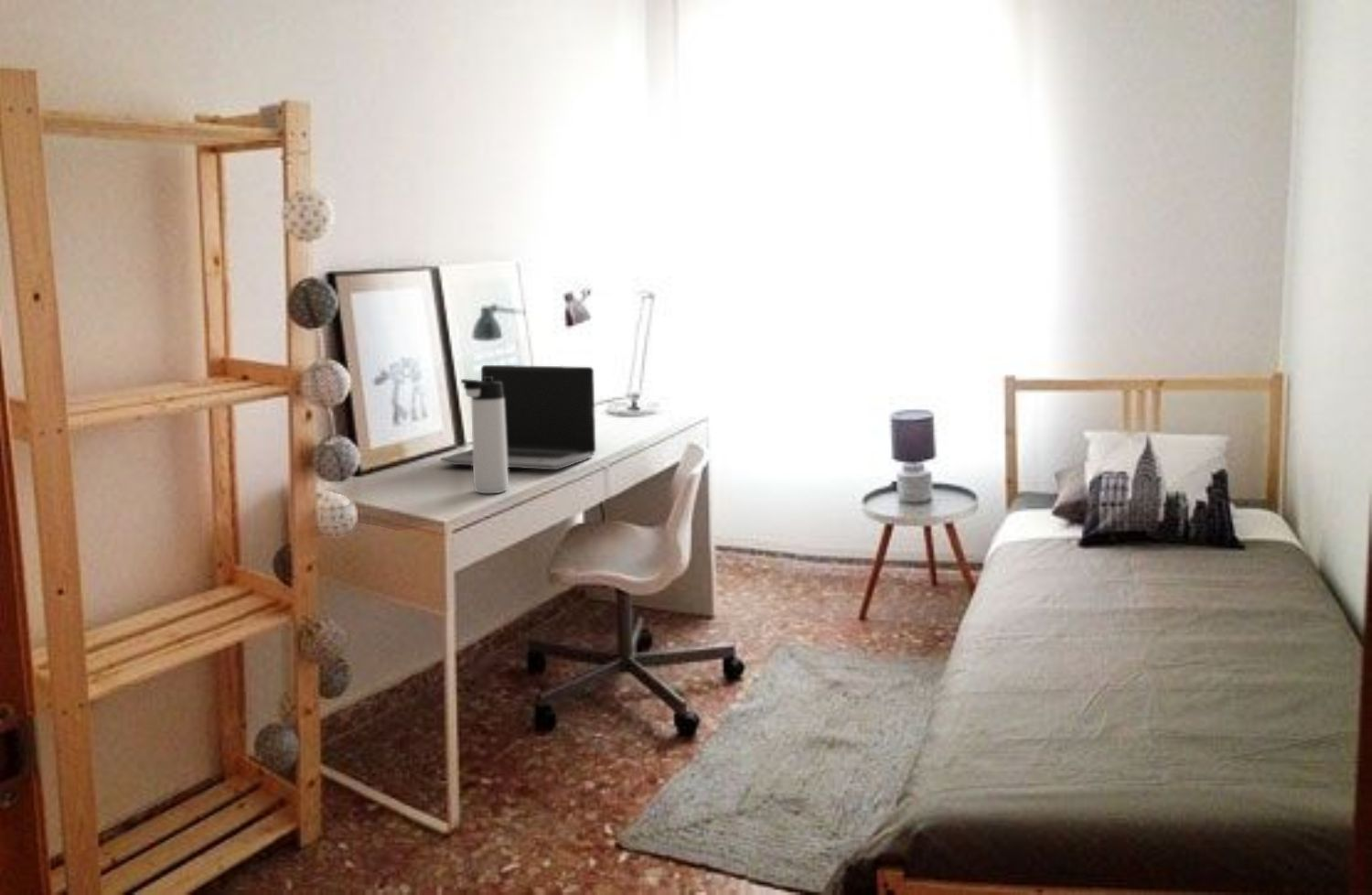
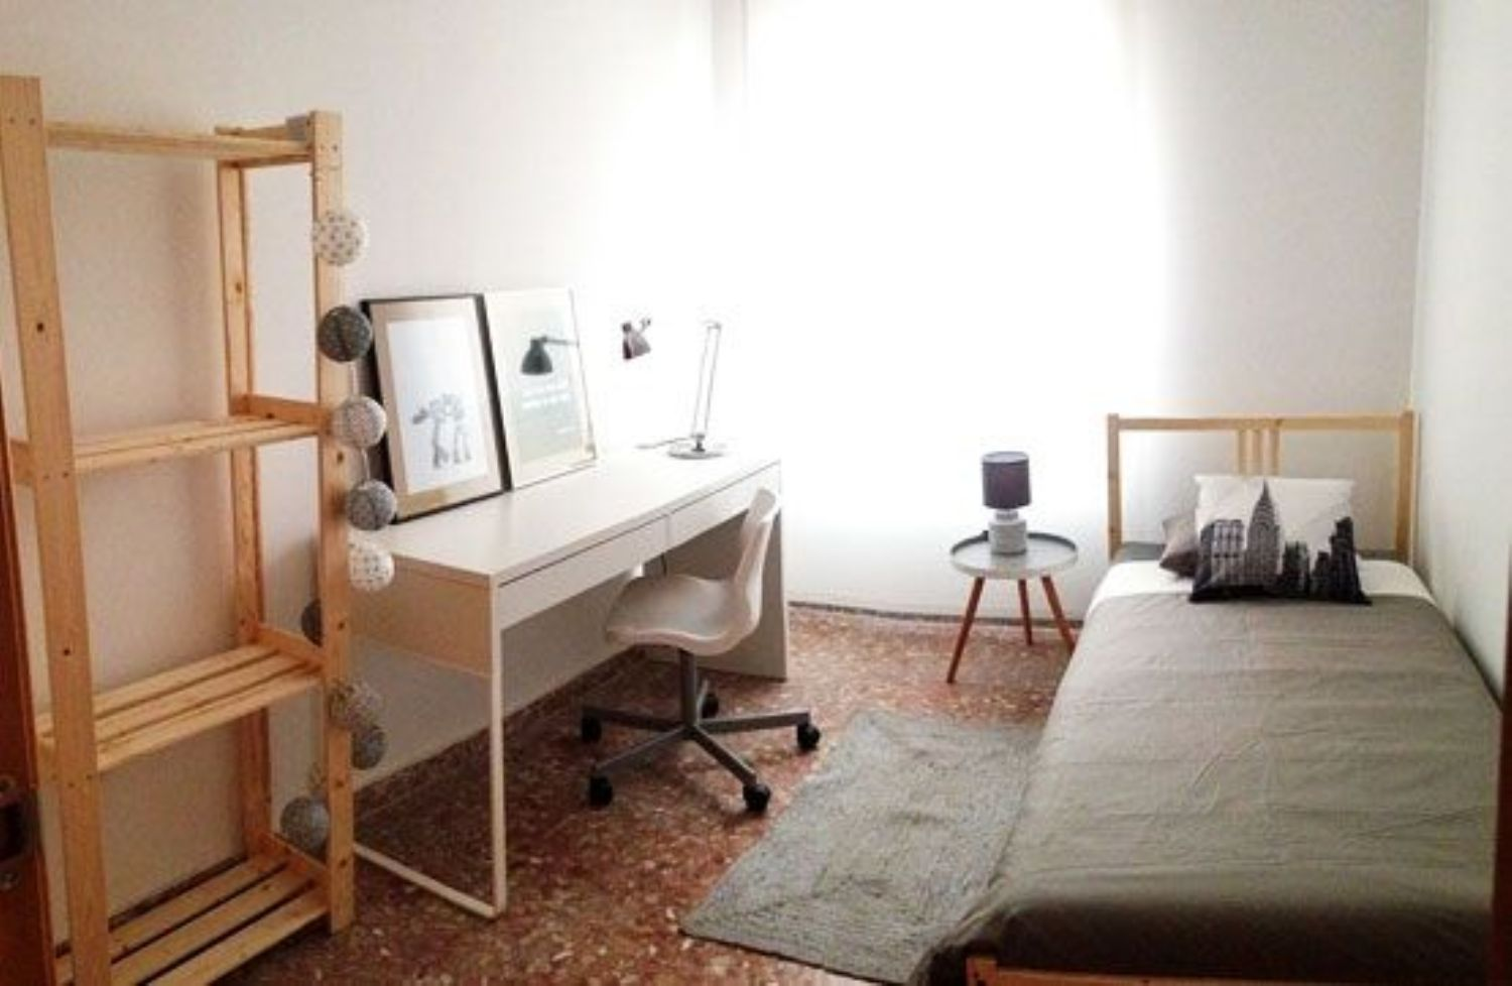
- thermos bottle (483, 435)
- laptop computer (517, 415)
